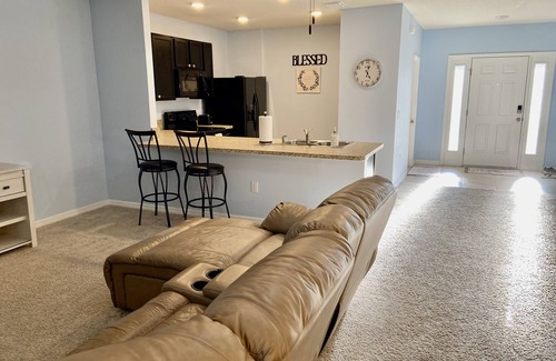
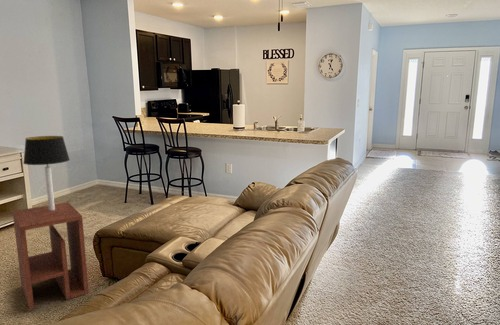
+ side table (50, 252)
+ table lamp (48, 174)
